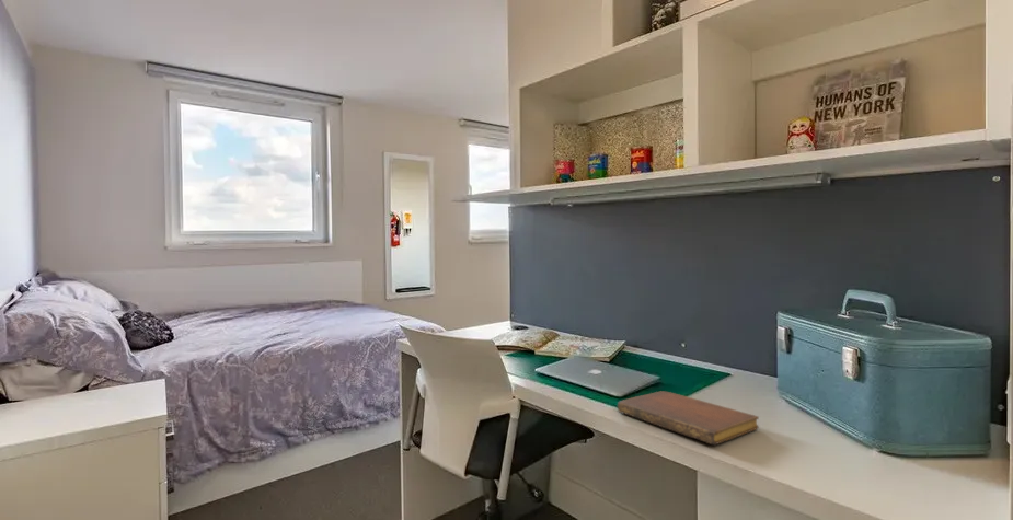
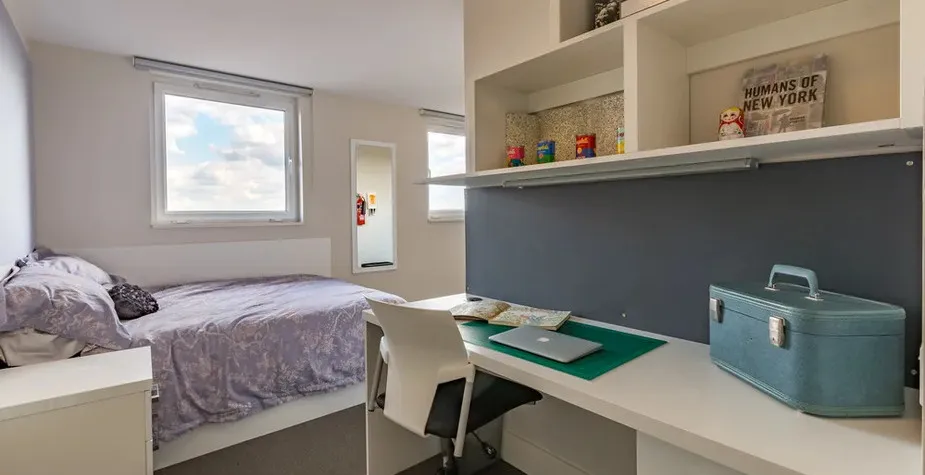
- notebook (684, 414)
